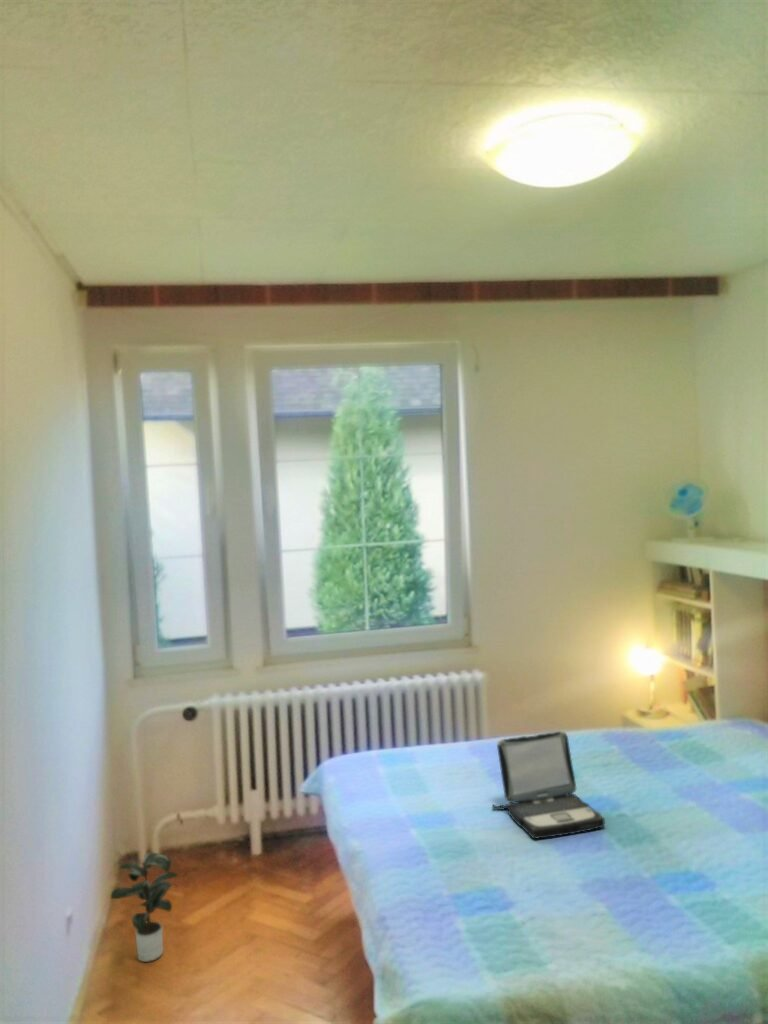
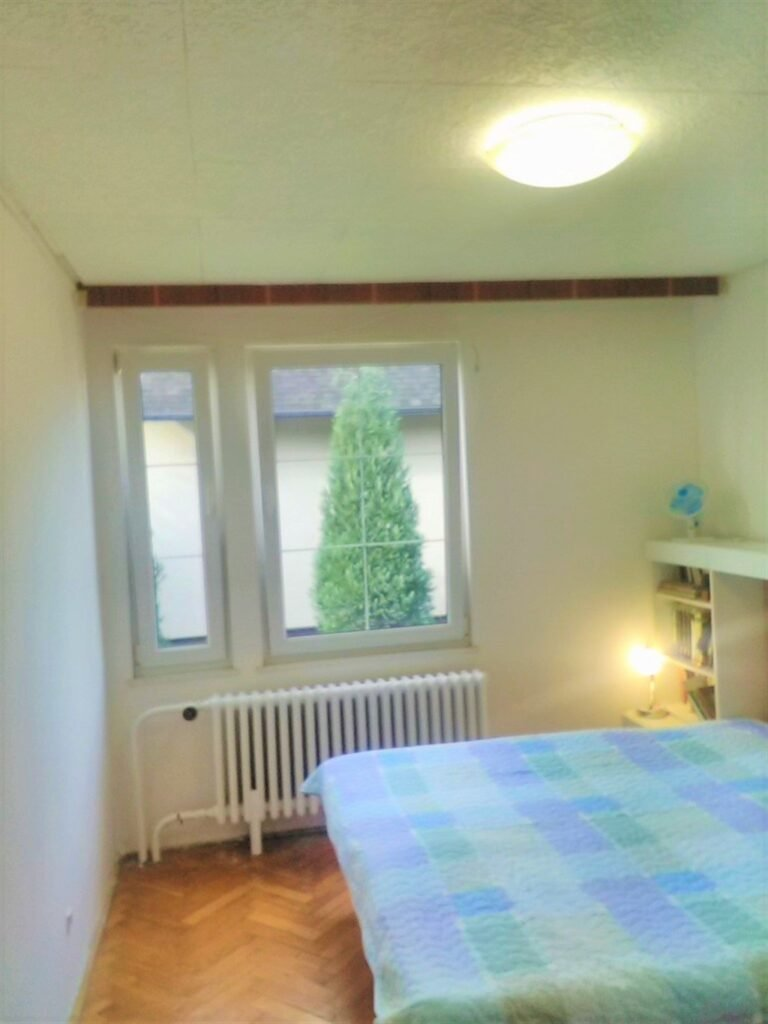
- laptop (547, 781)
- potted plant (145, 901)
